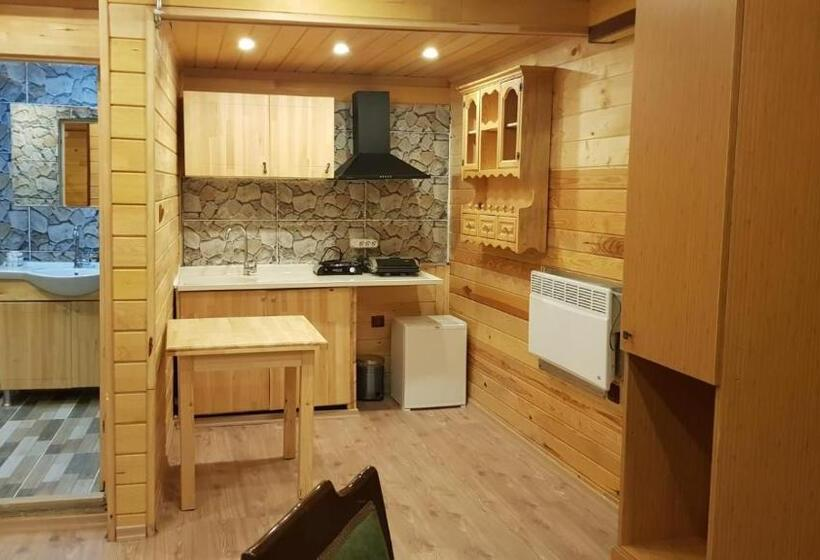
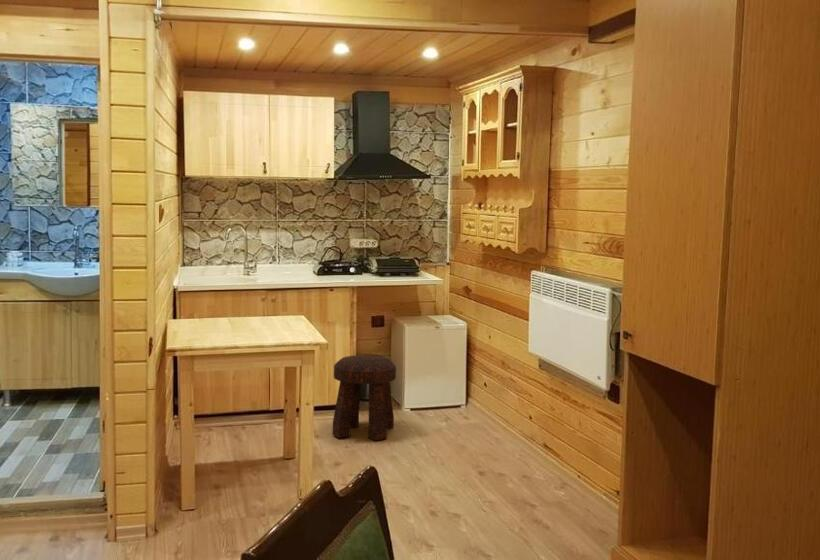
+ stool (359, 395)
